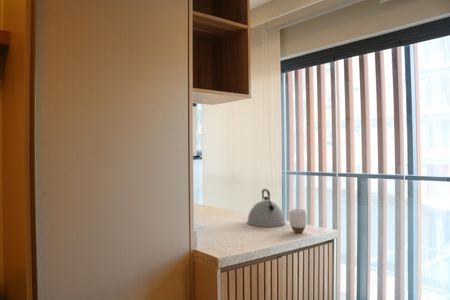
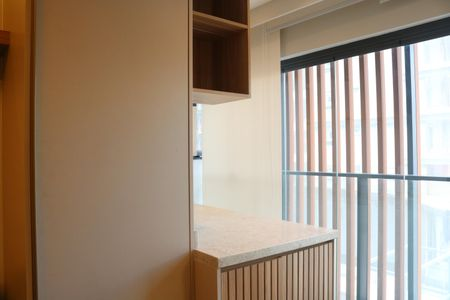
- kettle (266, 205)
- mug (297, 220)
